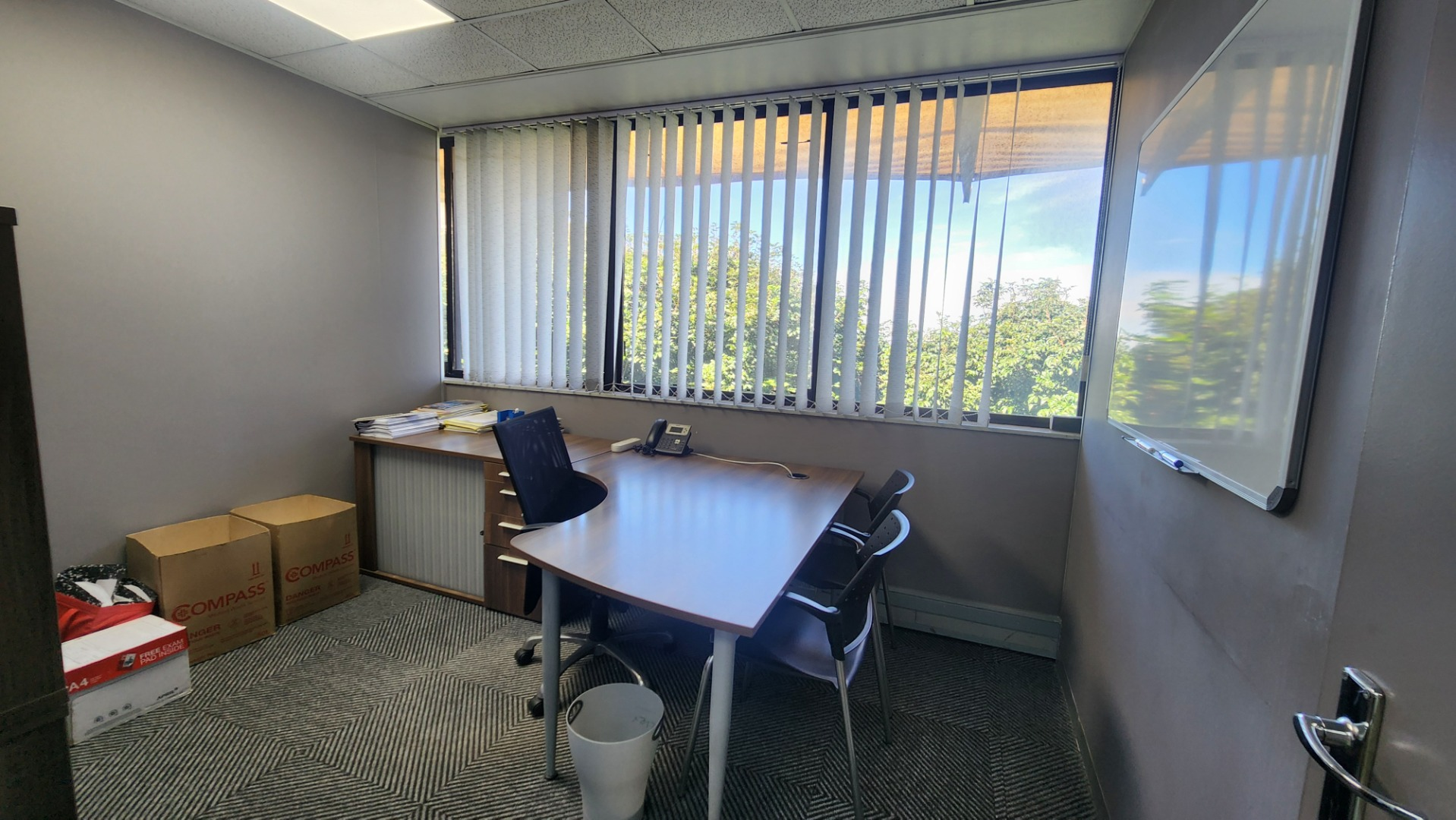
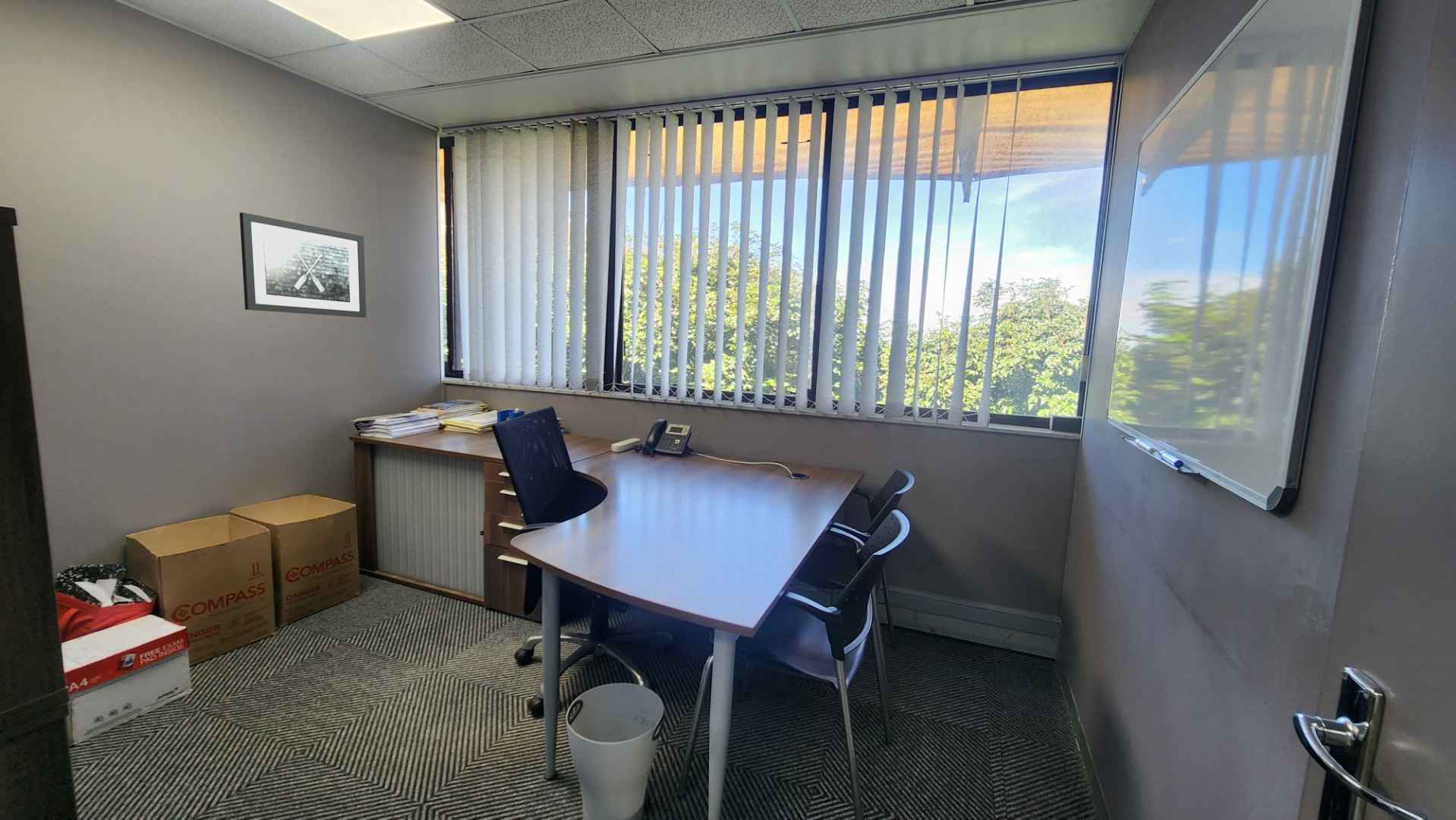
+ wall art (308, 270)
